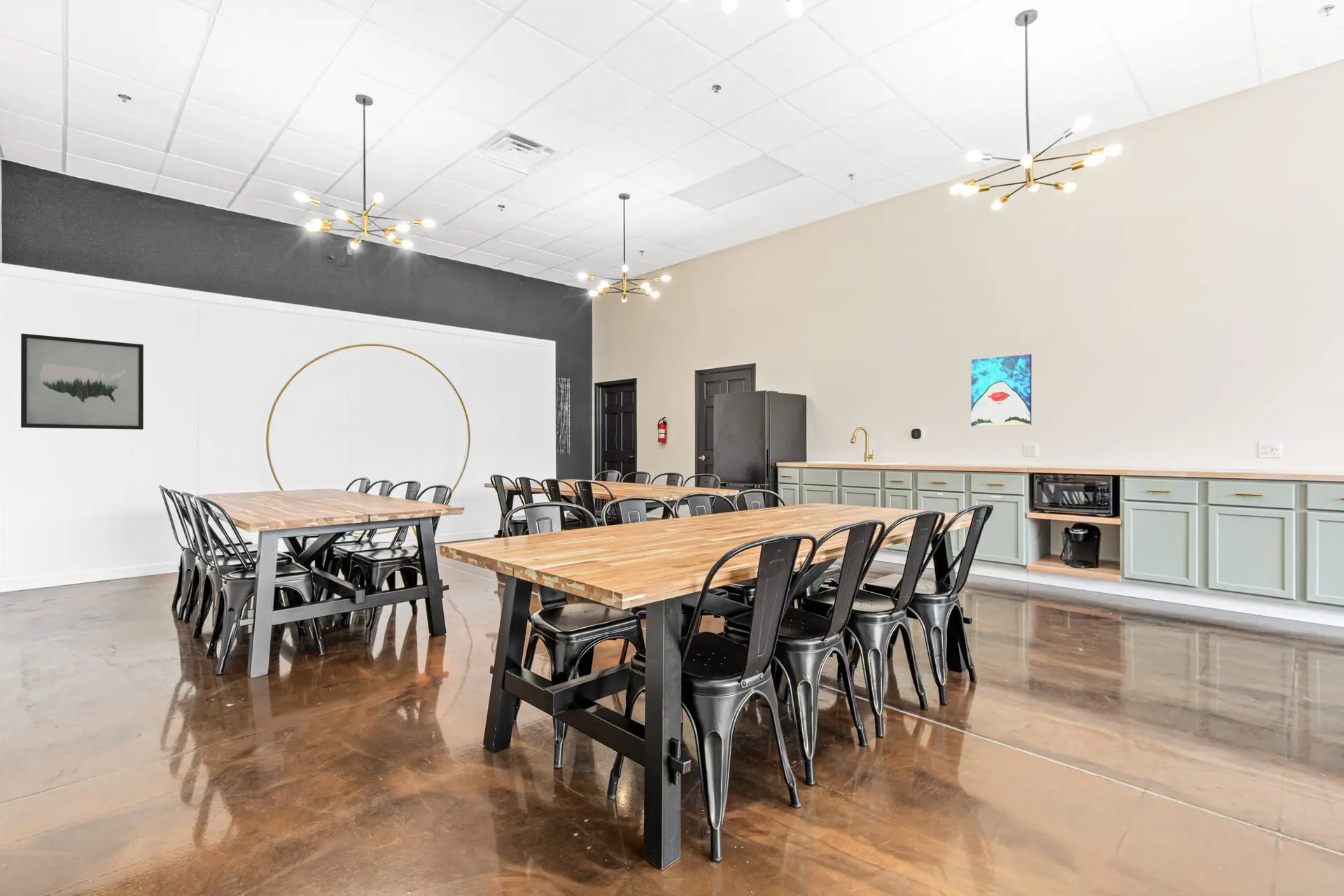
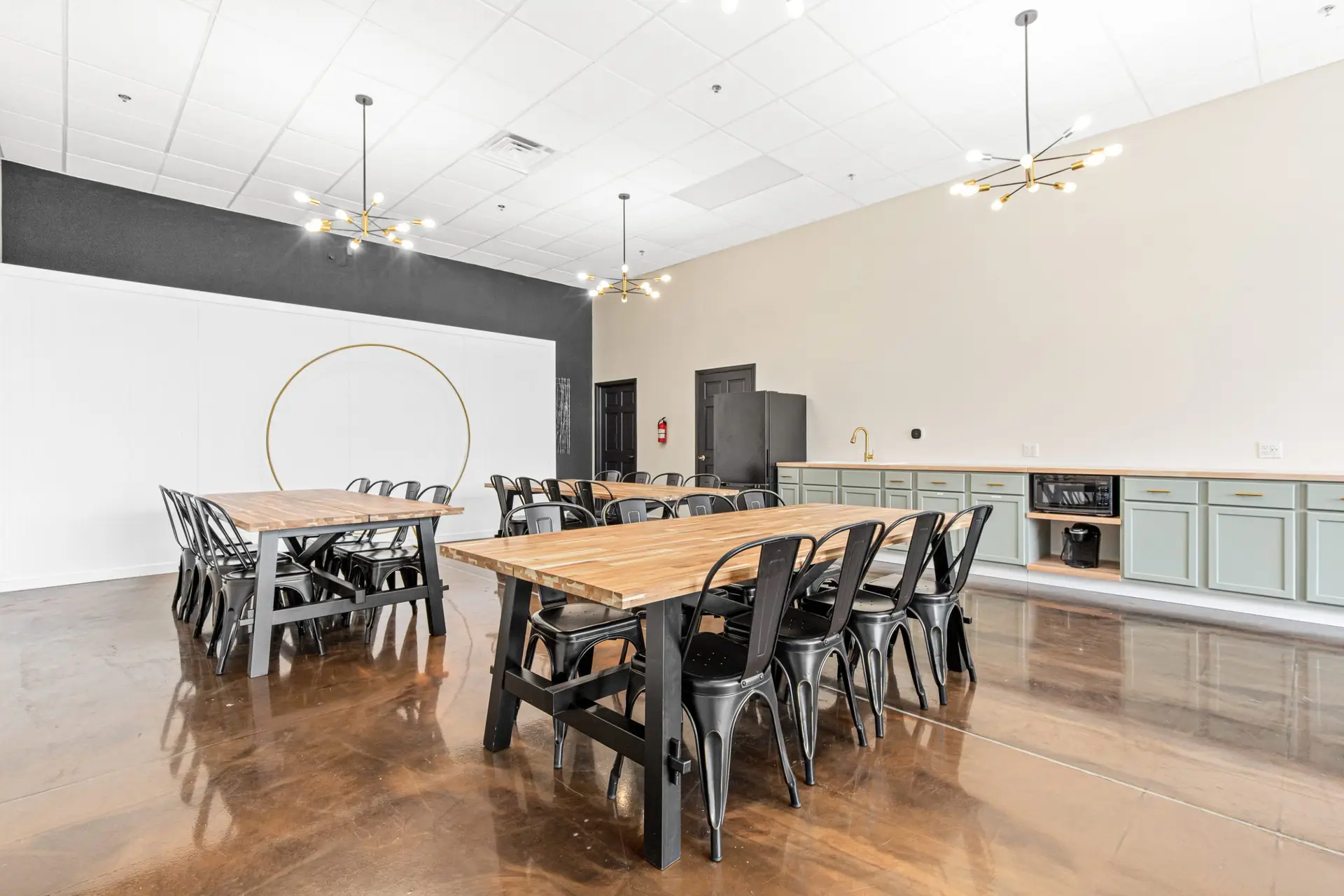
- wall art (1000, 391)
- wall art (85, 384)
